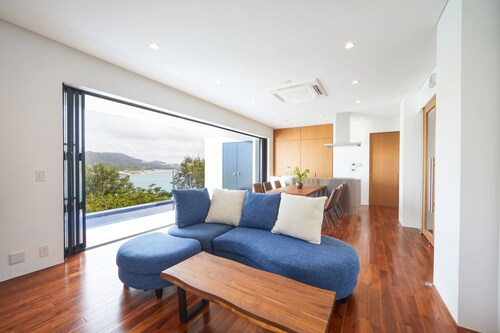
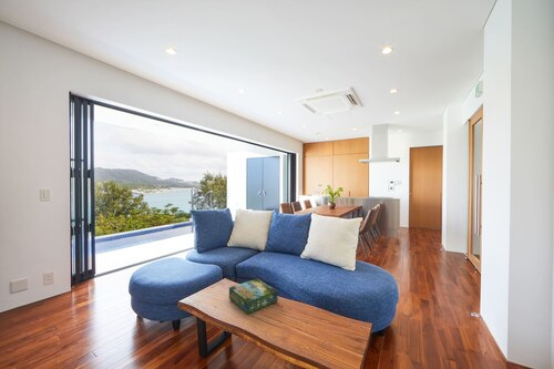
+ board game (253, 294)
